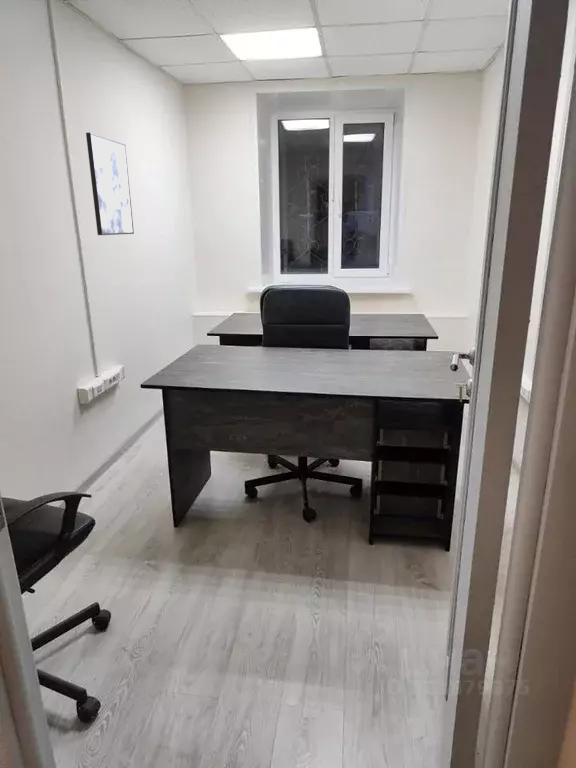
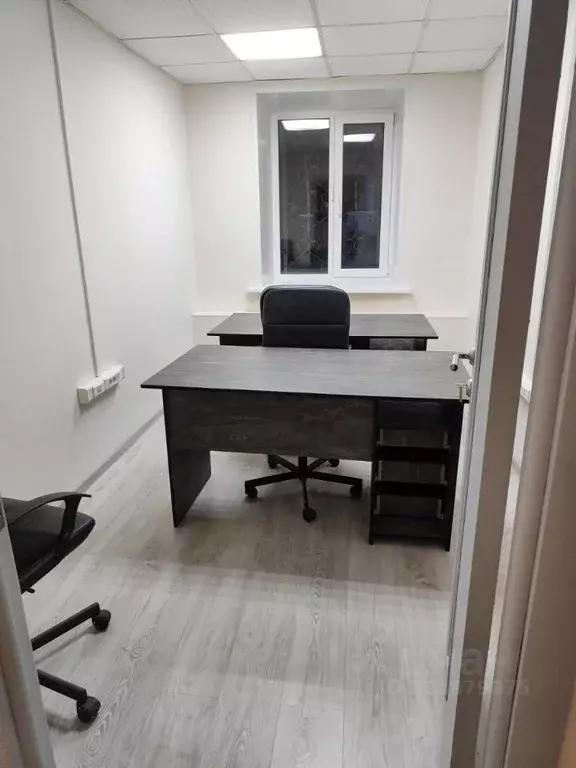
- wall art (112, 187)
